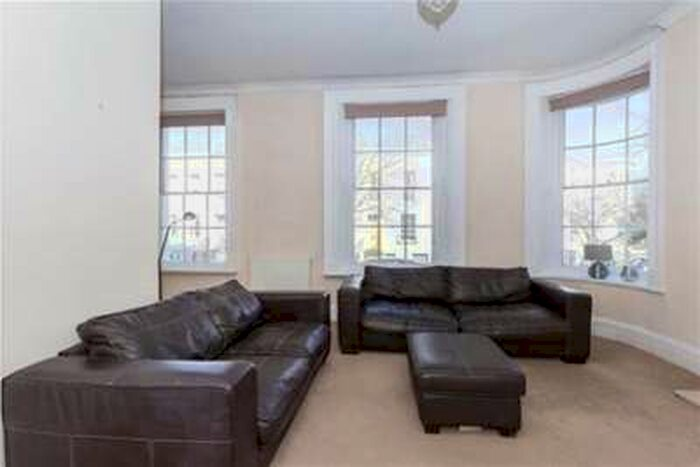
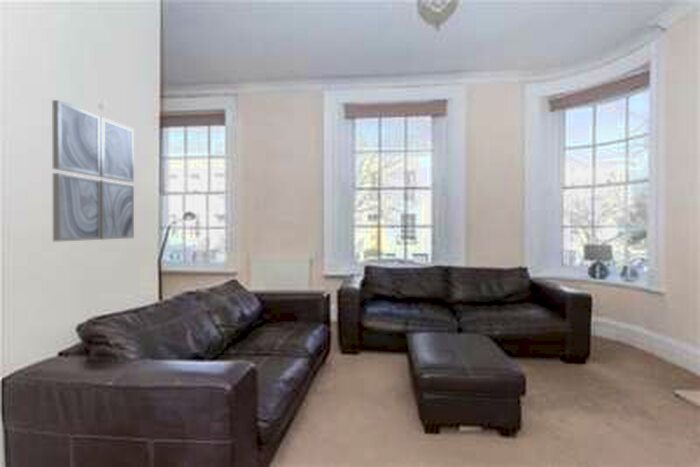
+ wall art (98, 179)
